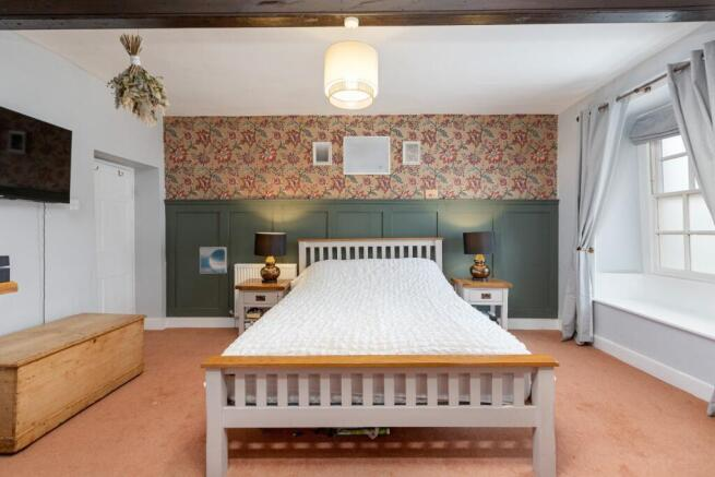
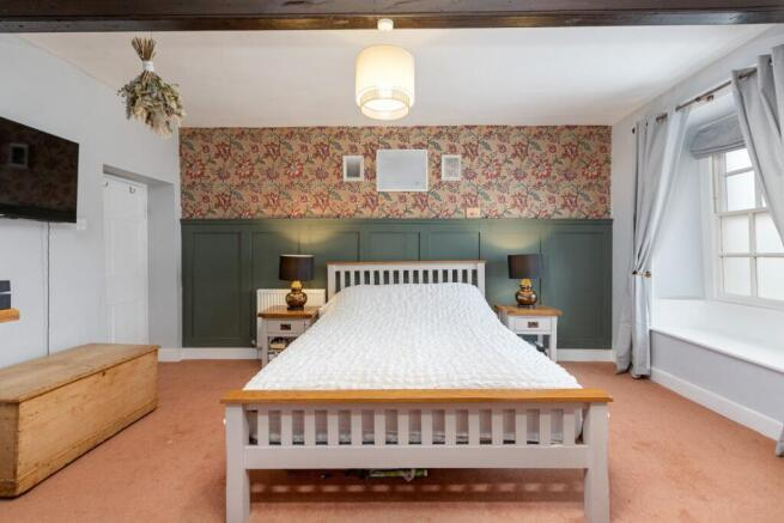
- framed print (213, 260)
